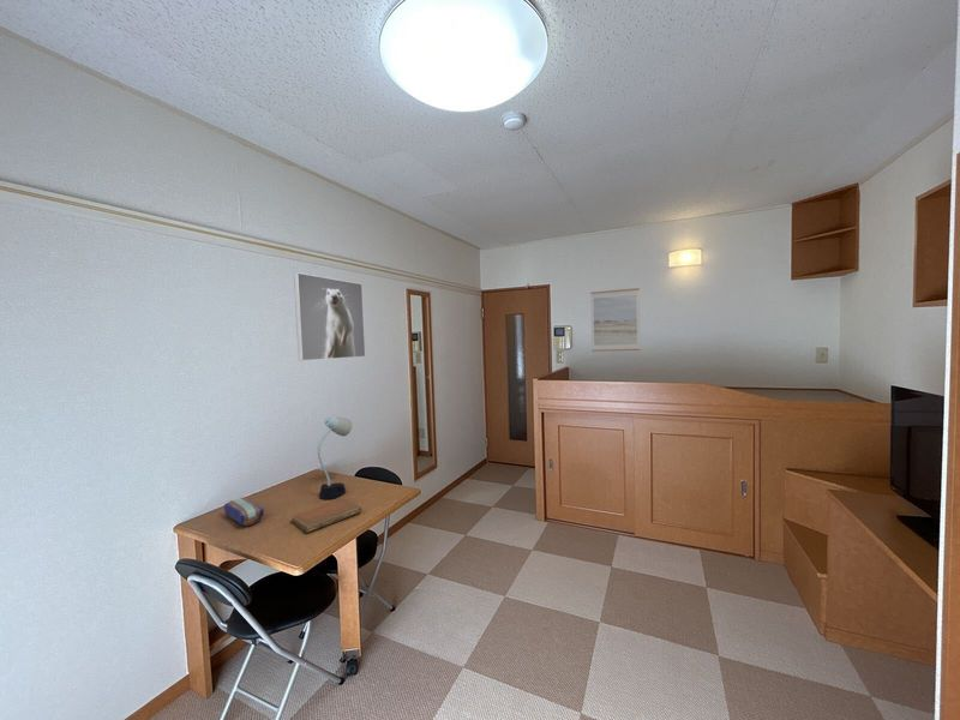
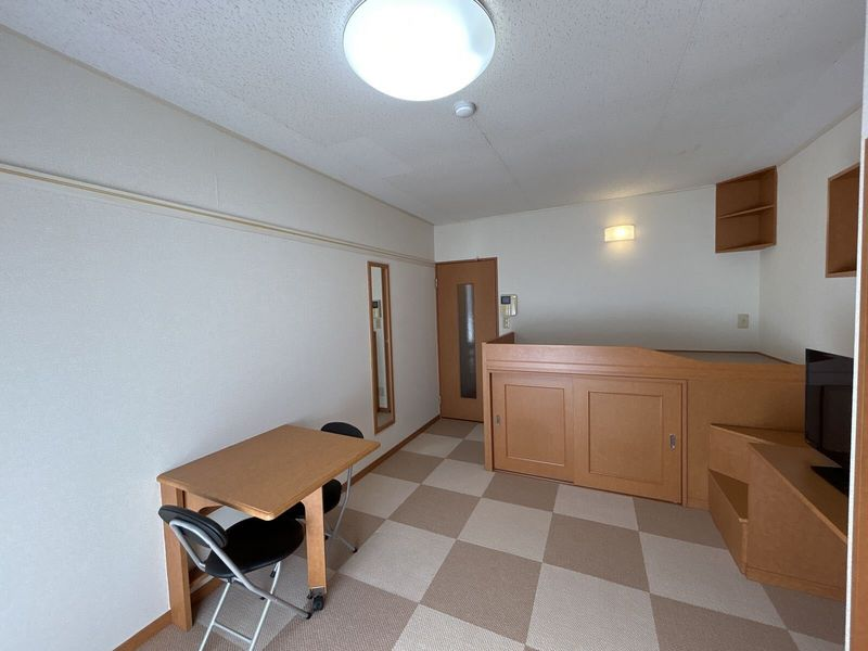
- wall art (614, 320)
- desk lamp (320, 457)
- pencil case (244, 510)
- notebook (326, 514)
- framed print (332, 318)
